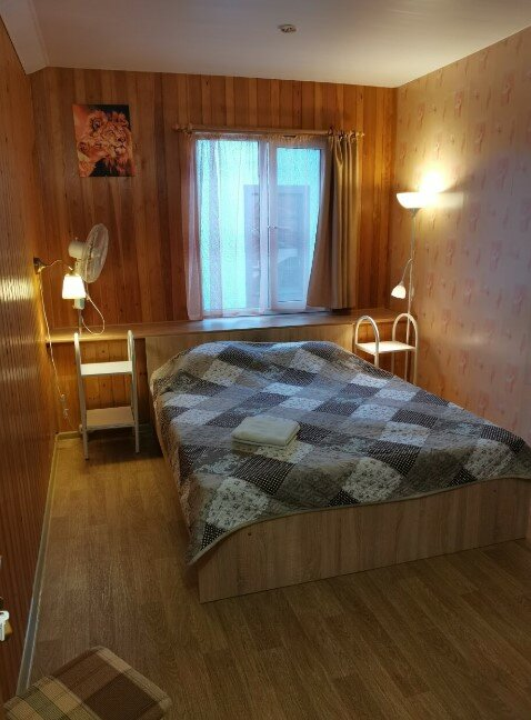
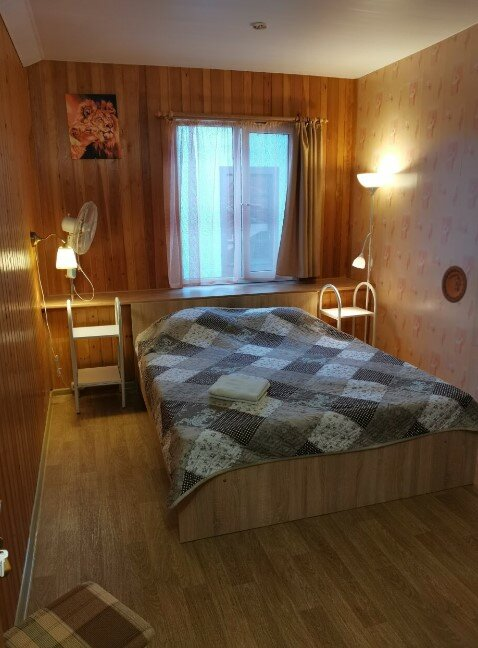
+ decorative plate (454, 284)
